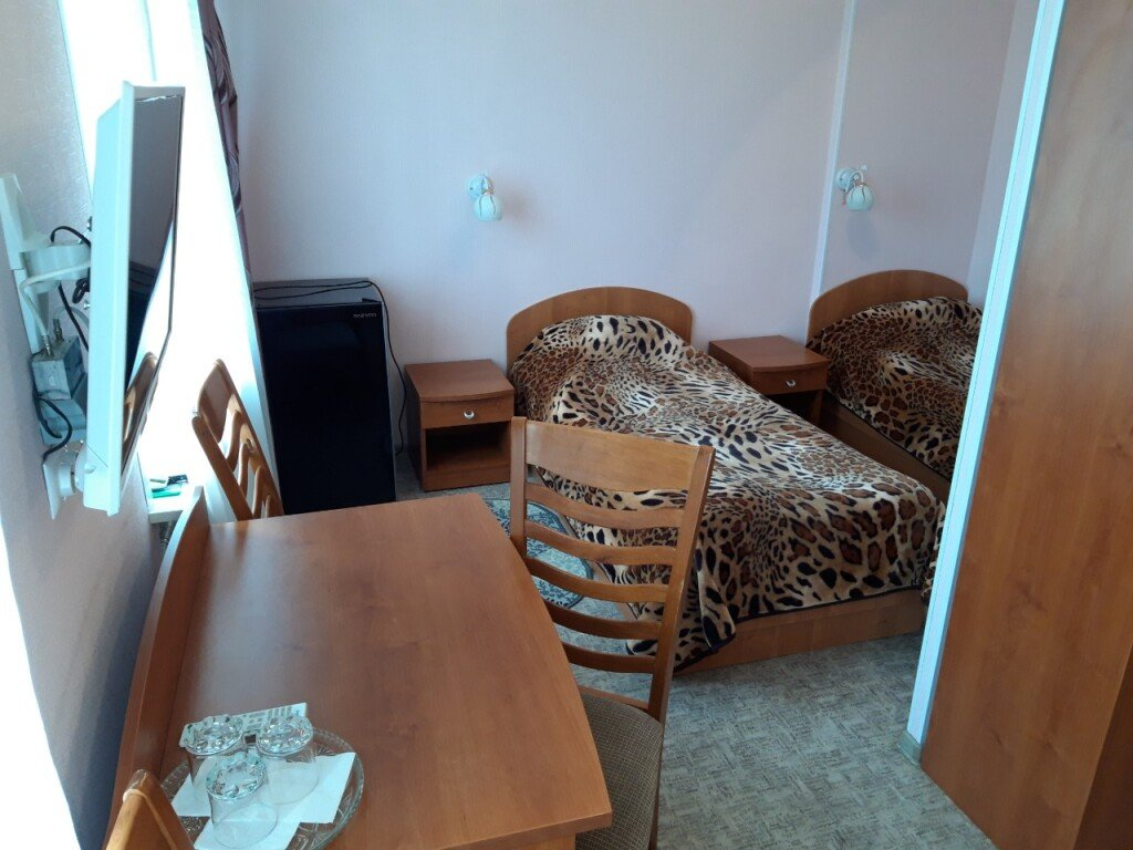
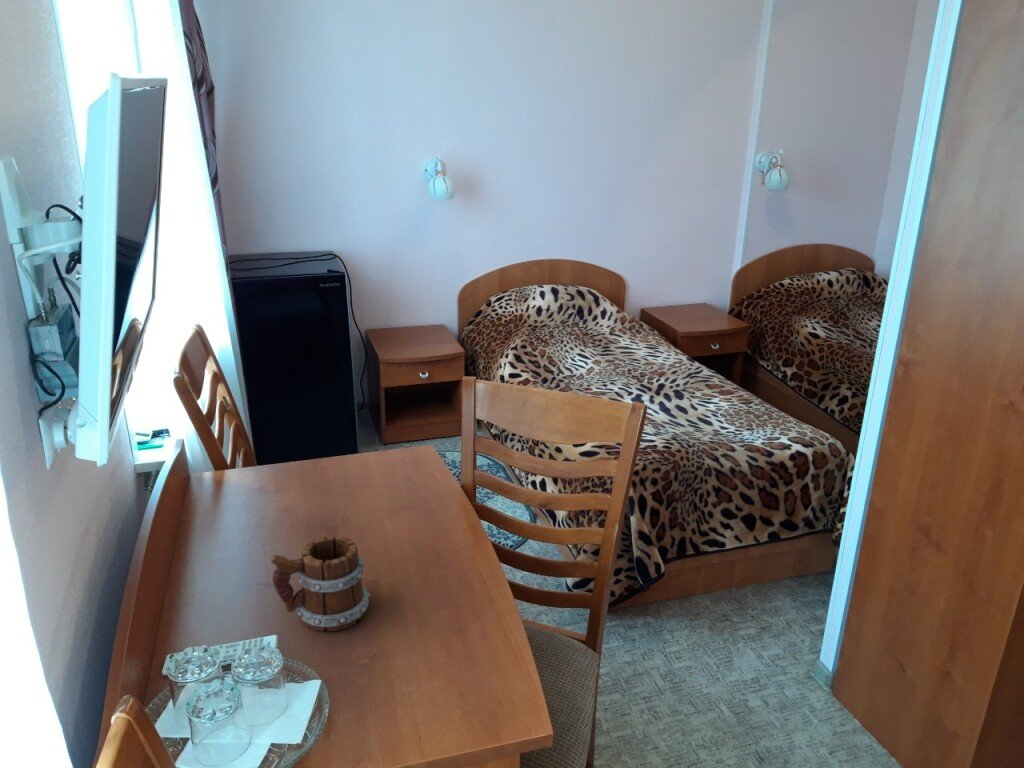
+ mug (321, 581)
